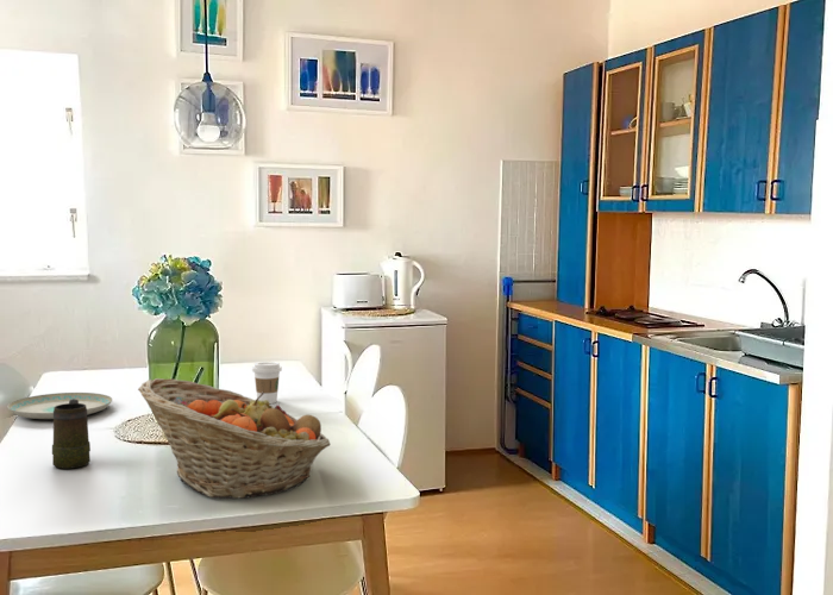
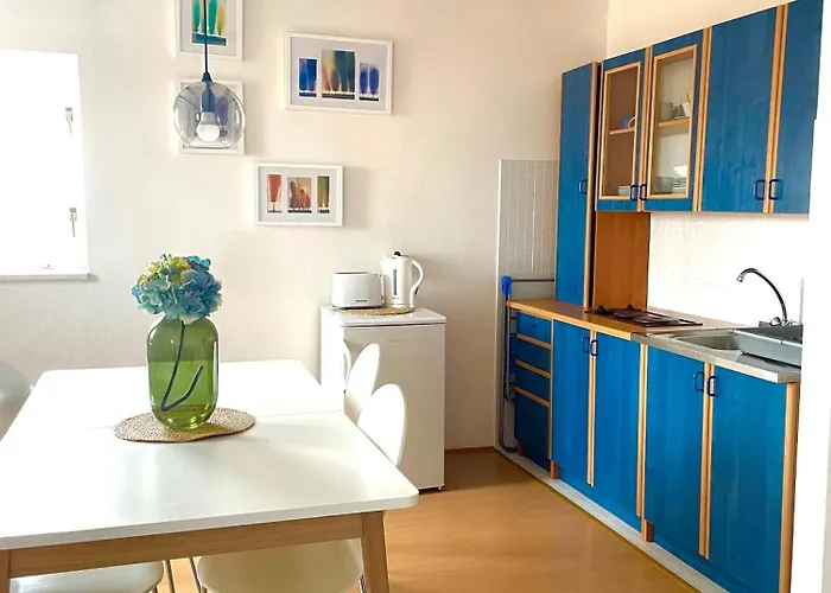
- fruit basket (234, 428)
- mug (71, 432)
- plate (61, 403)
- coffee cup (267, 382)
